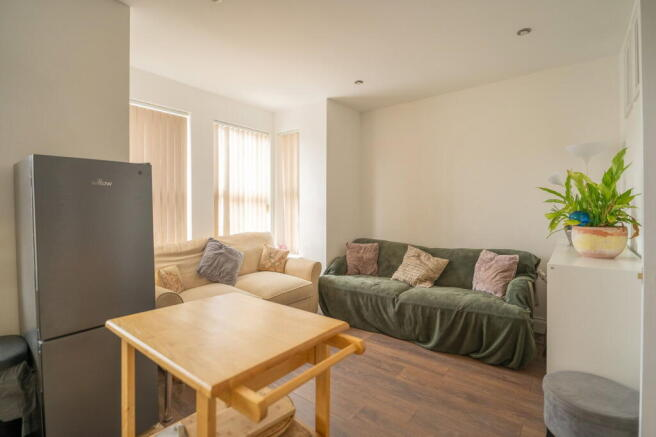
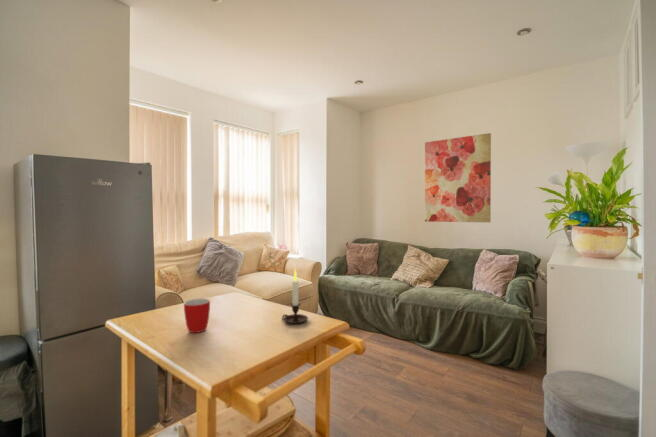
+ wall art (455, 180)
+ mug (195, 314)
+ candle (293, 295)
